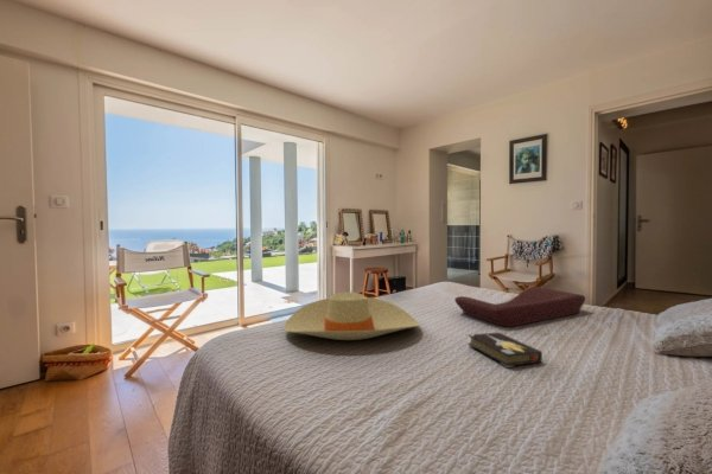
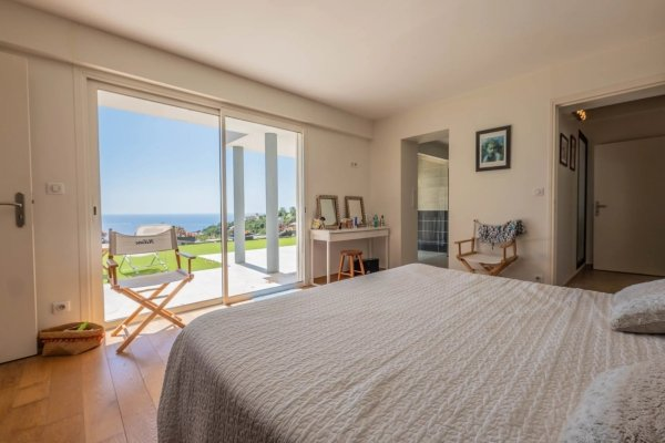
- cushion (520, 303)
- hardback book (502, 346)
- straw hat (352, 313)
